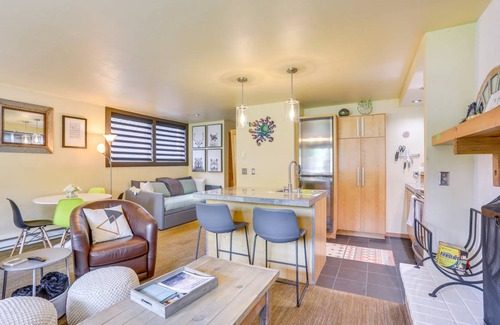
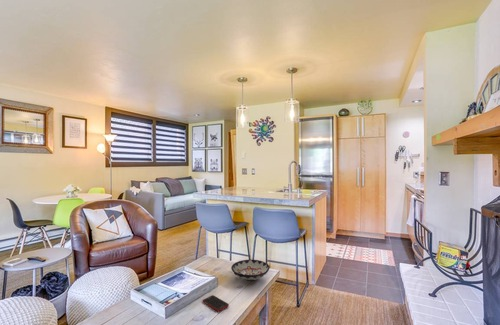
+ cell phone (215, 303)
+ bowl (250, 272)
